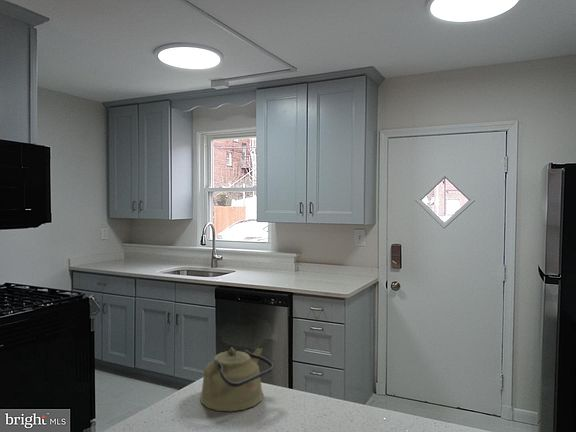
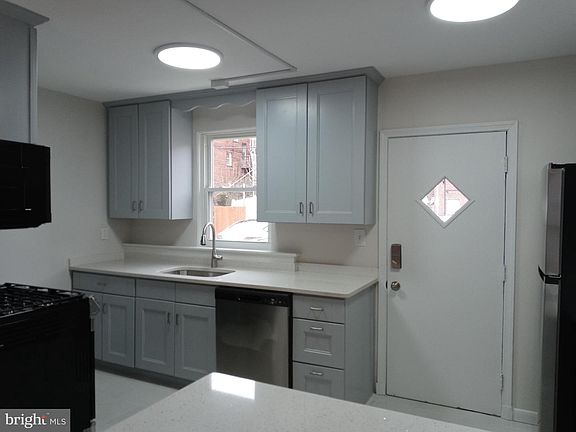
- kettle (237, 370)
